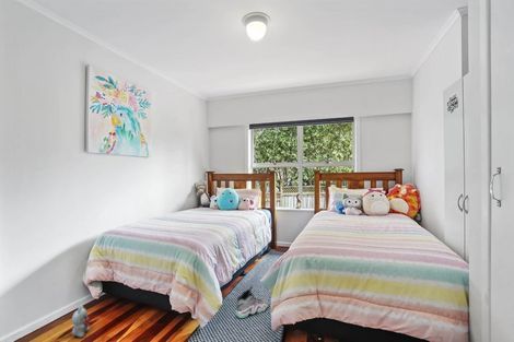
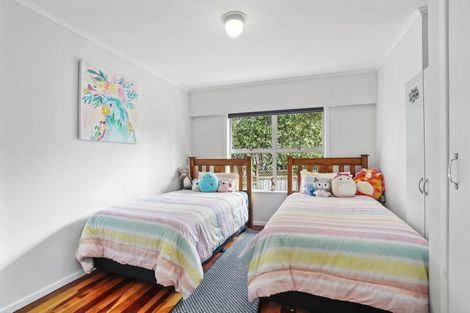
- sneaker (253, 298)
- plush toy (80, 319)
